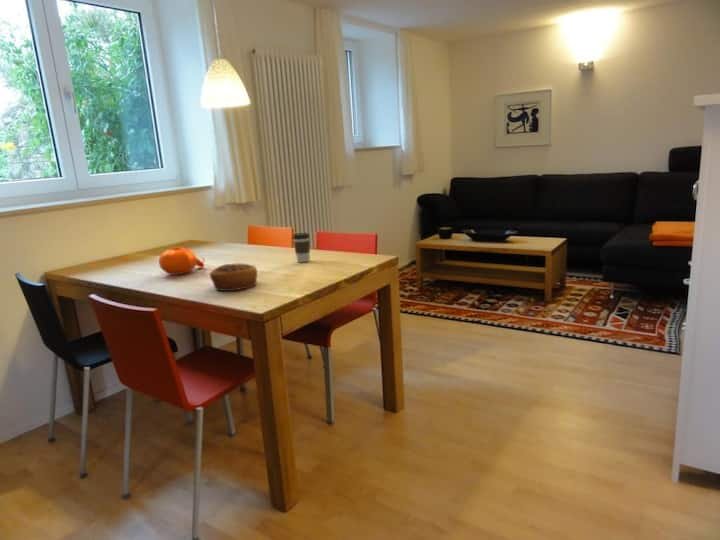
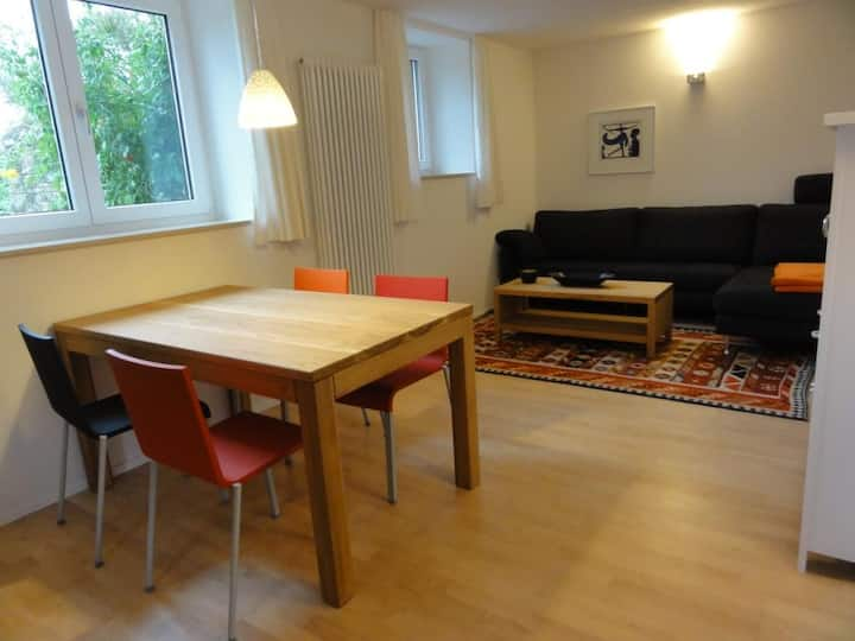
- pastry (234, 275)
- coffee cup (302, 247)
- vase (182, 260)
